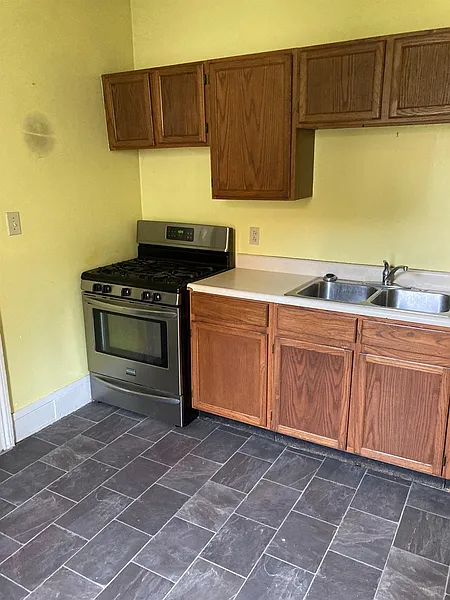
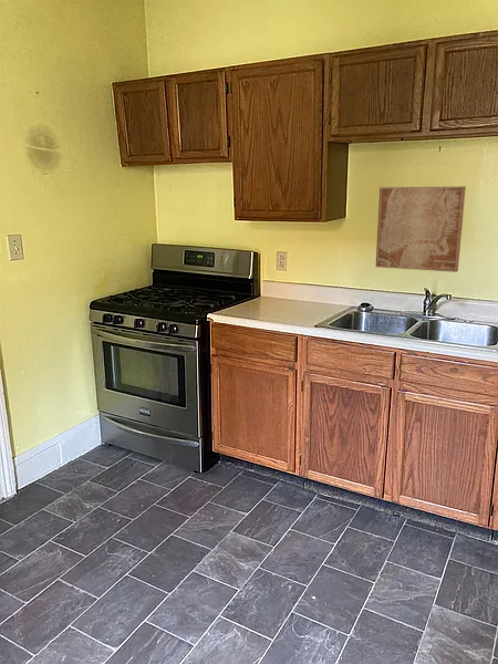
+ wall art (418, 228)
